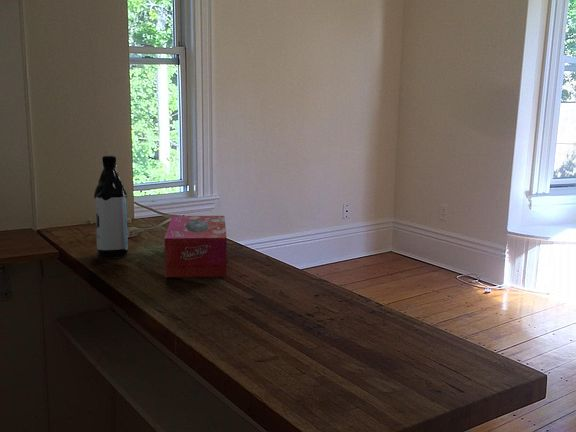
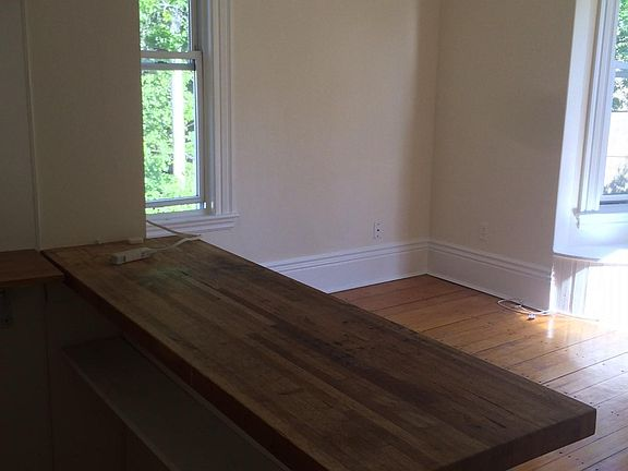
- water bottle (110, 206)
- tissue box (197, 243)
